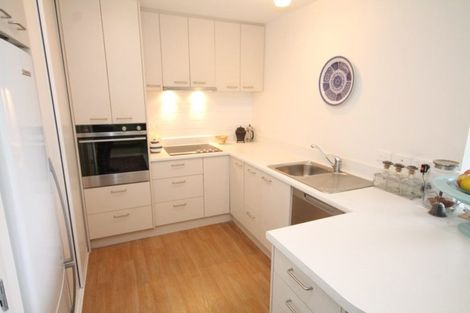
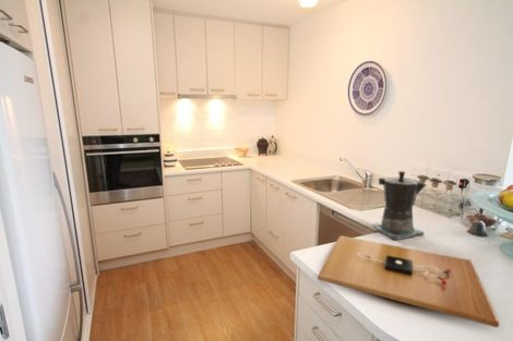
+ cutting board (397, 266)
+ coffee maker (398, 200)
